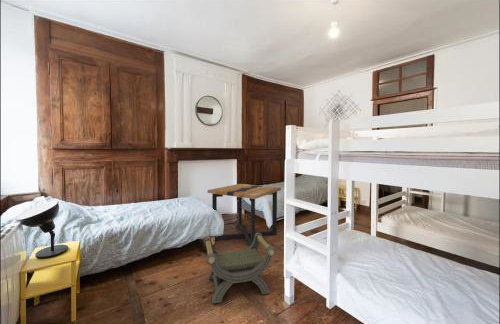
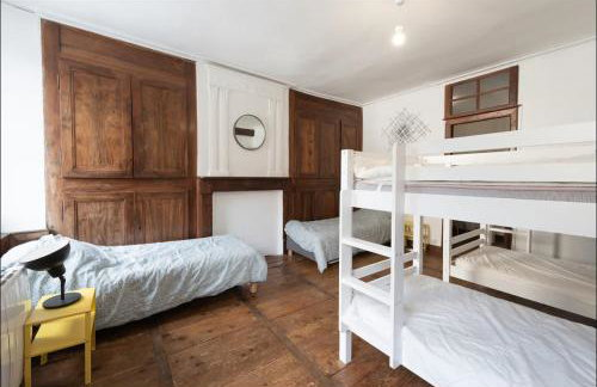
- stool (237, 263)
- side table (241, 212)
